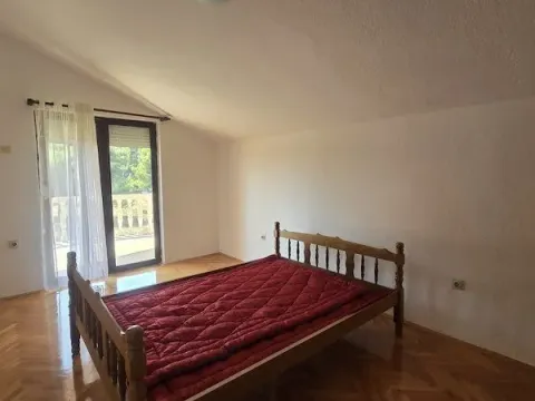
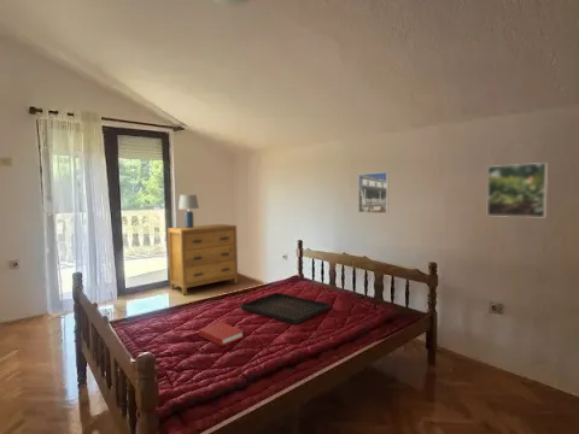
+ serving tray (285, 306)
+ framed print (373, 193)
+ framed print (515, 190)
+ lamp (188, 211)
+ book (221, 333)
+ dresser (204, 256)
